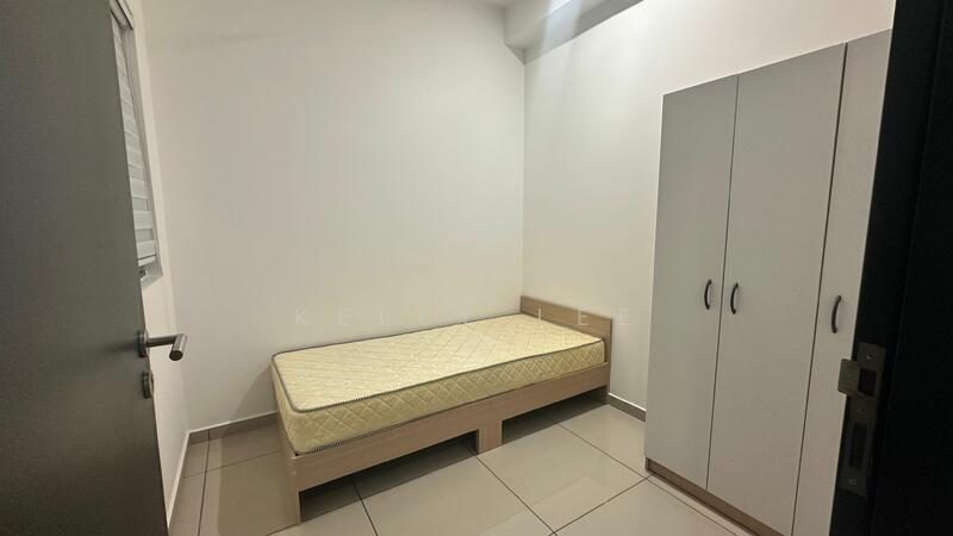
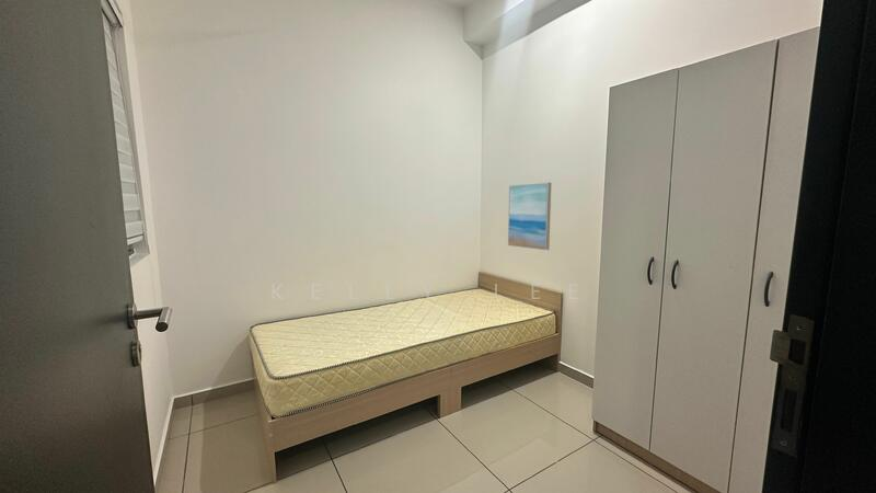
+ wall art (528, 216)
